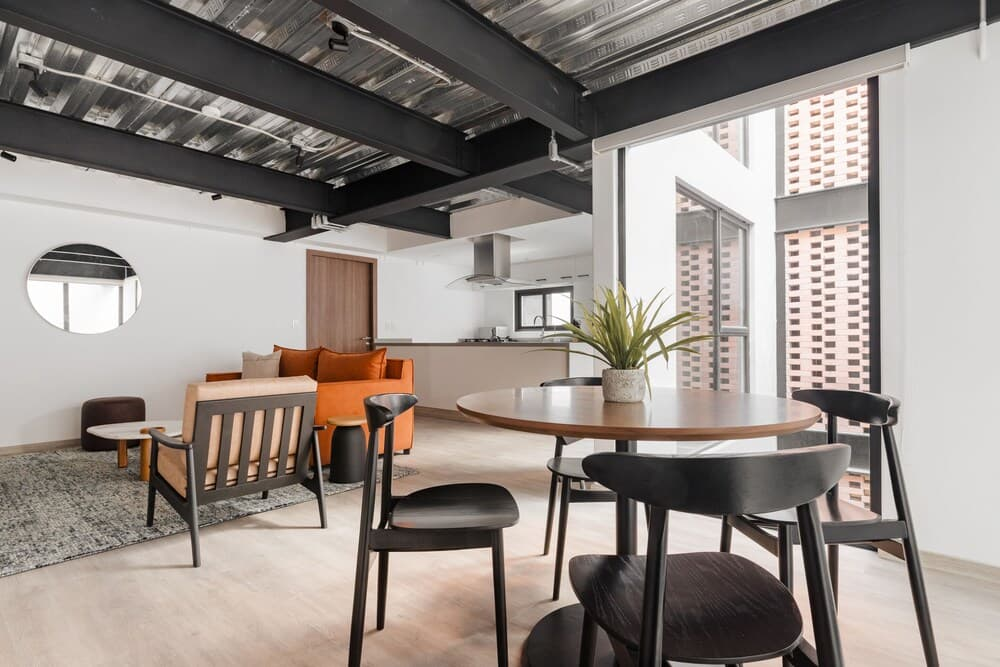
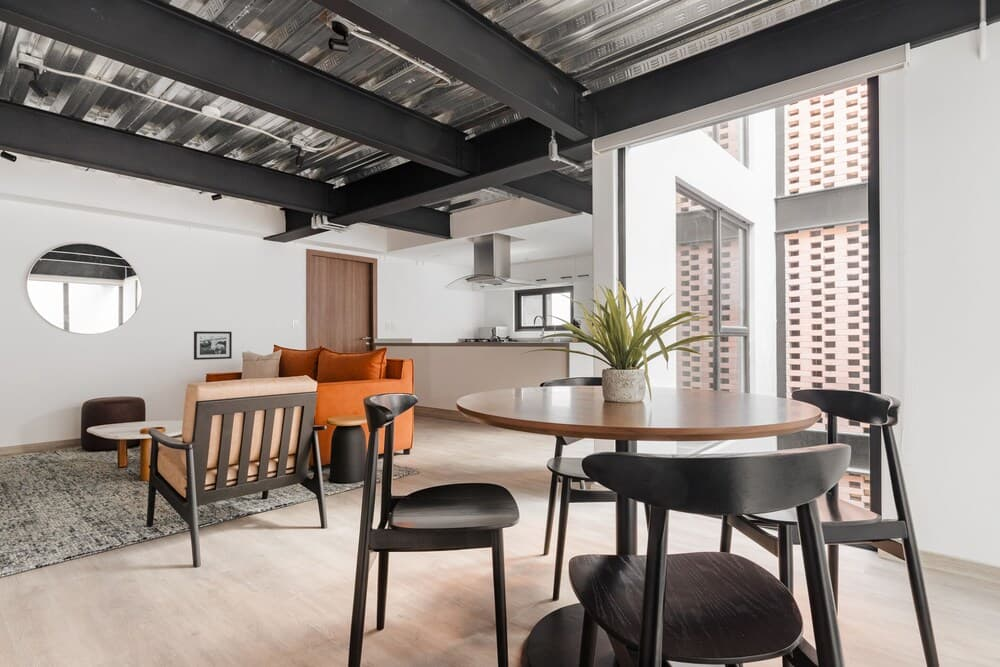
+ picture frame (213, 345)
